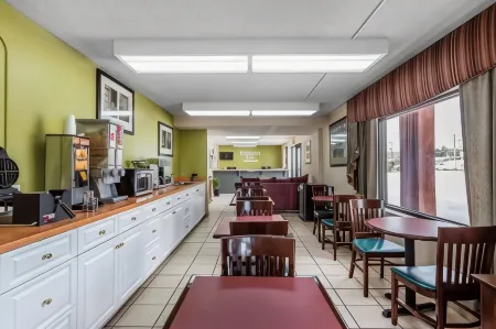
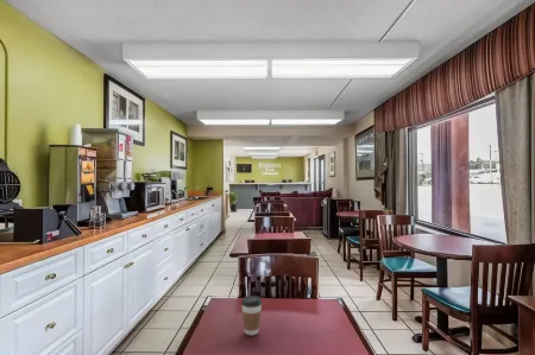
+ coffee cup (251, 315)
